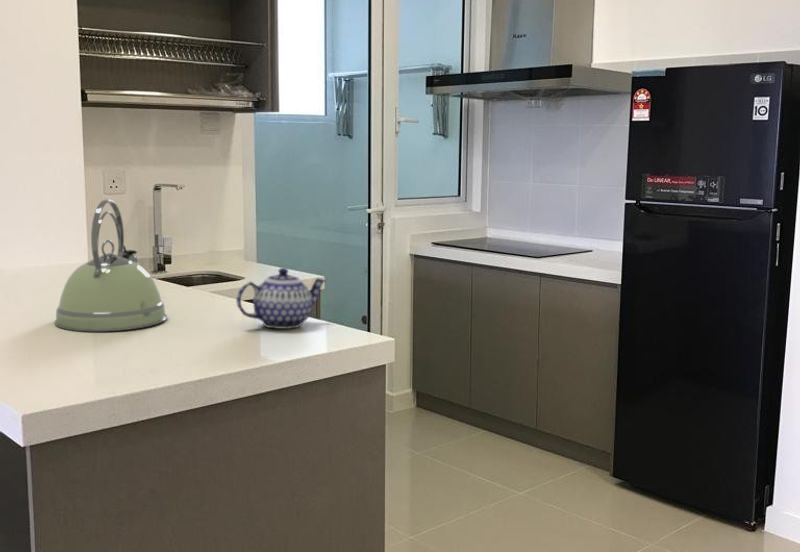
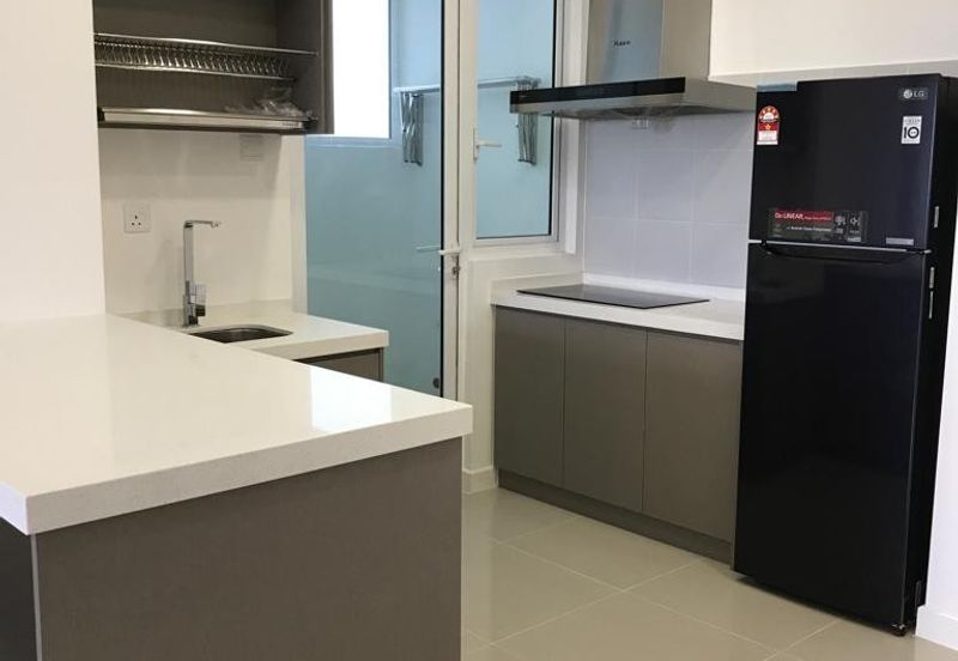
- teapot (283, 296)
- kettle (111, 259)
